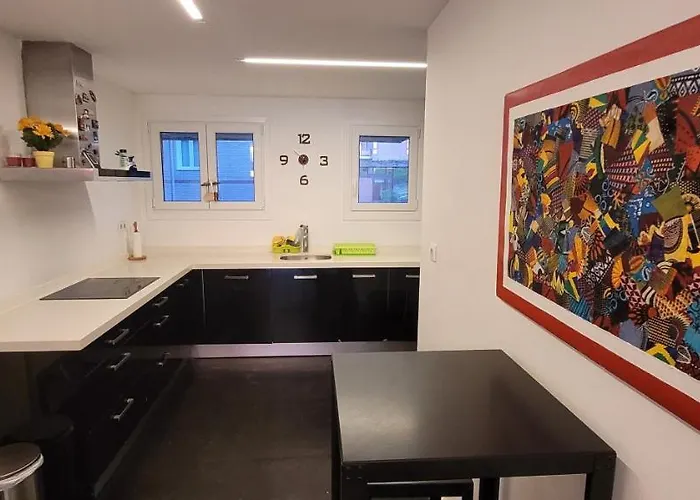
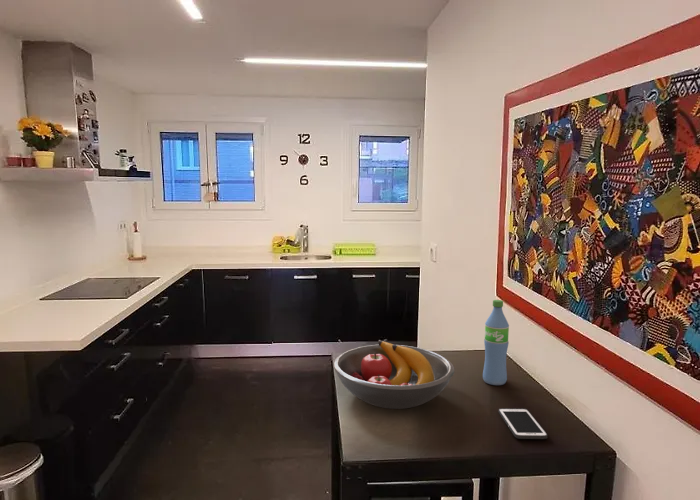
+ fruit bowl (392, 375)
+ cell phone (521, 423)
+ water bottle (496, 341)
